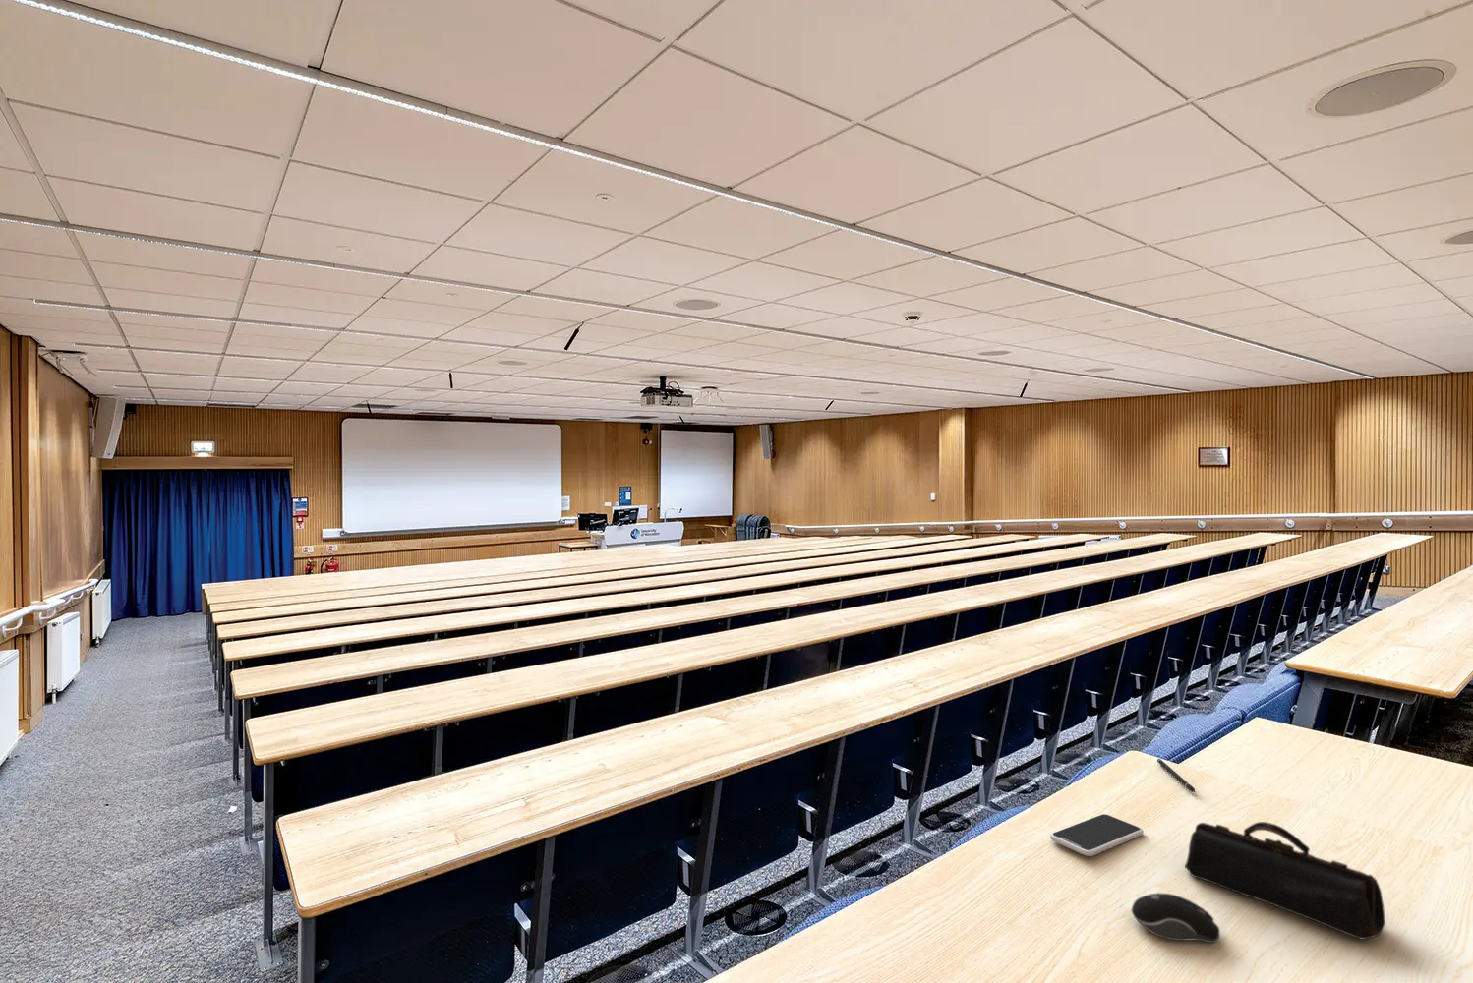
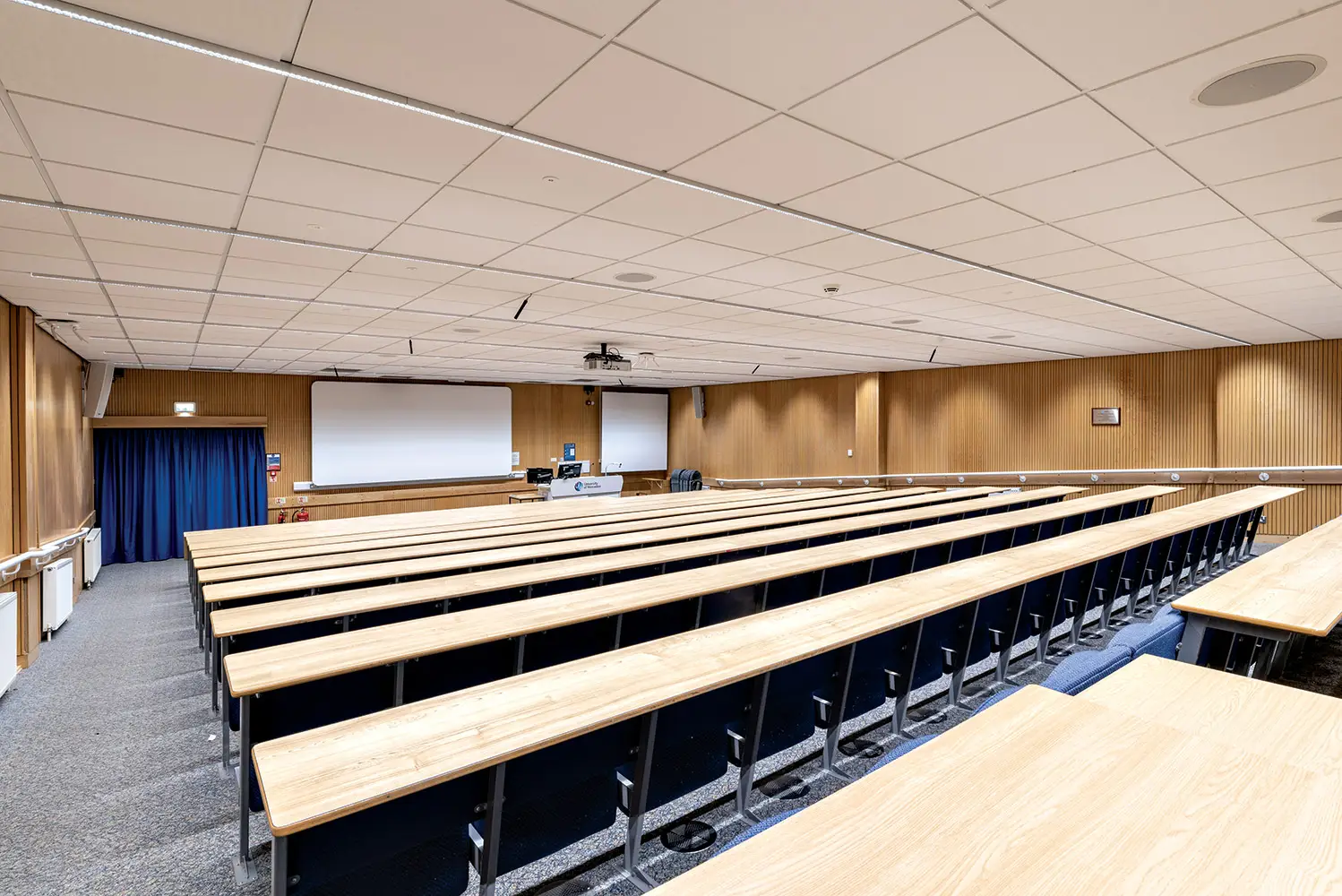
- computer mouse (1173, 912)
- pen (1176, 775)
- smartphone (1097, 834)
- pencil case (1279, 861)
